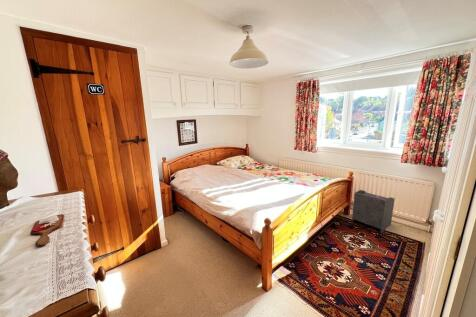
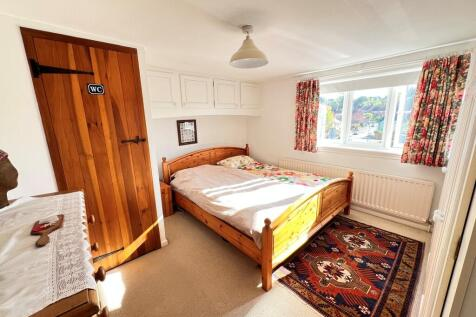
- waste basket (373, 208)
